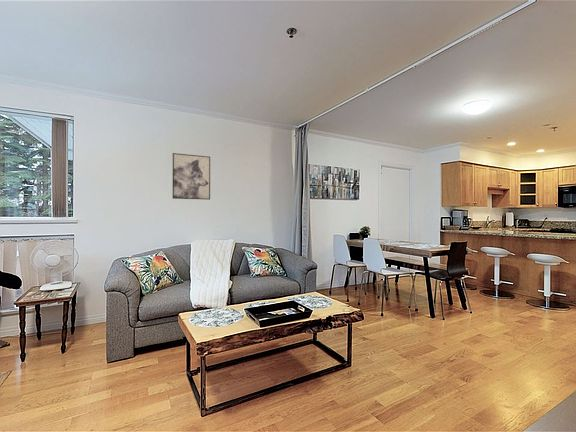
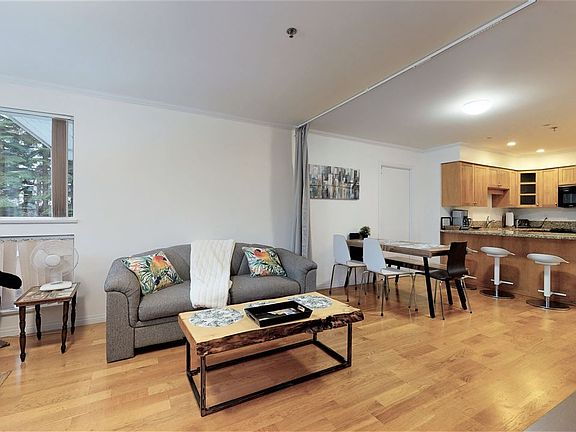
- wall art (191, 177)
